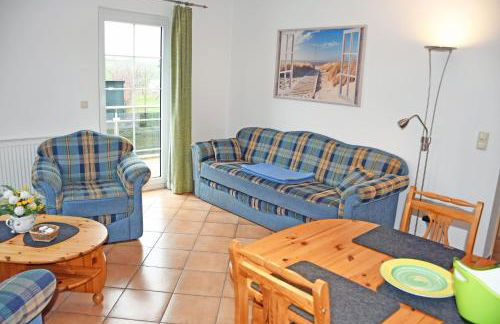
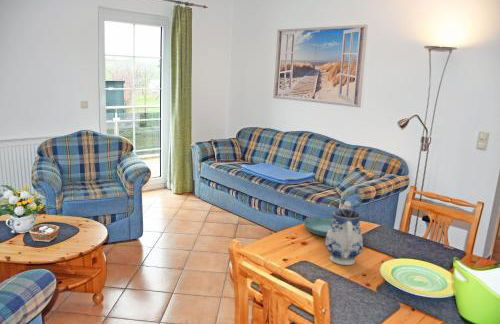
+ teapot (345, 231)
+ saucer (327, 227)
